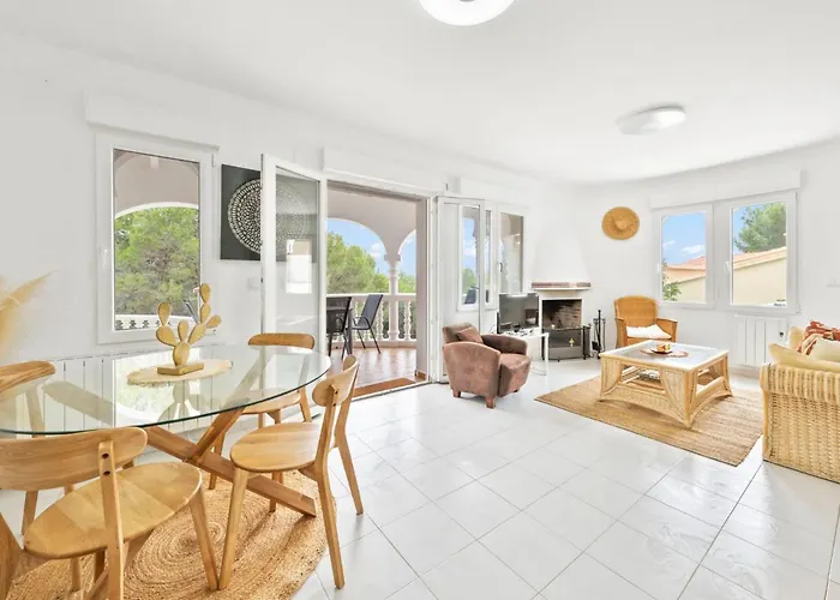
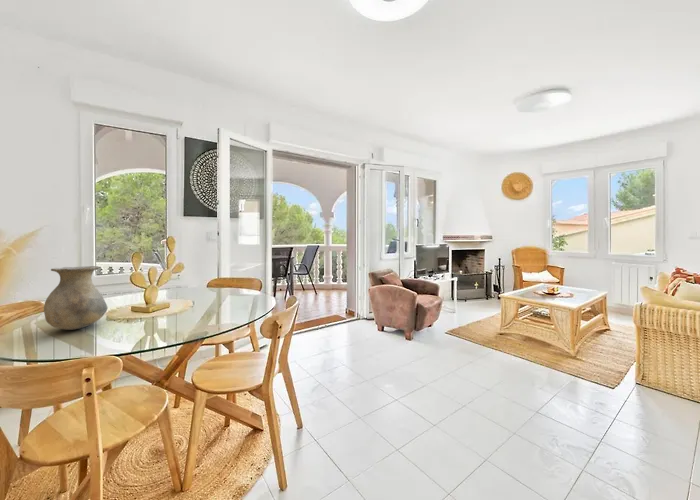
+ vase (76, 297)
